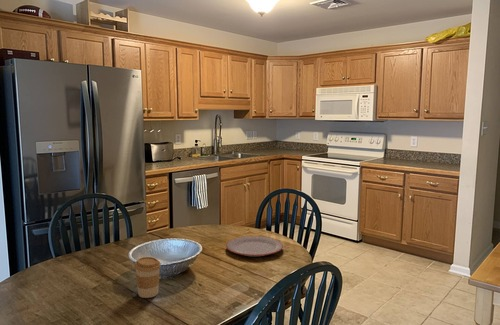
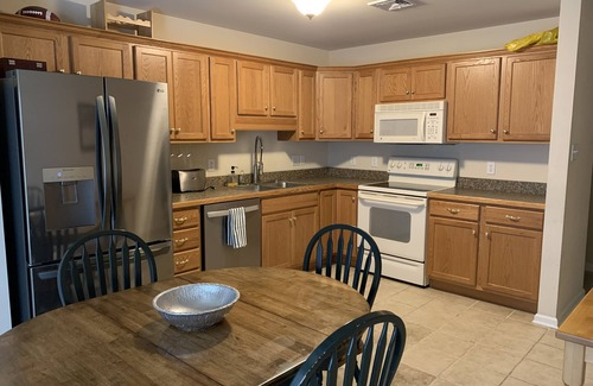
- coffee cup (148, 276)
- plate (254, 247)
